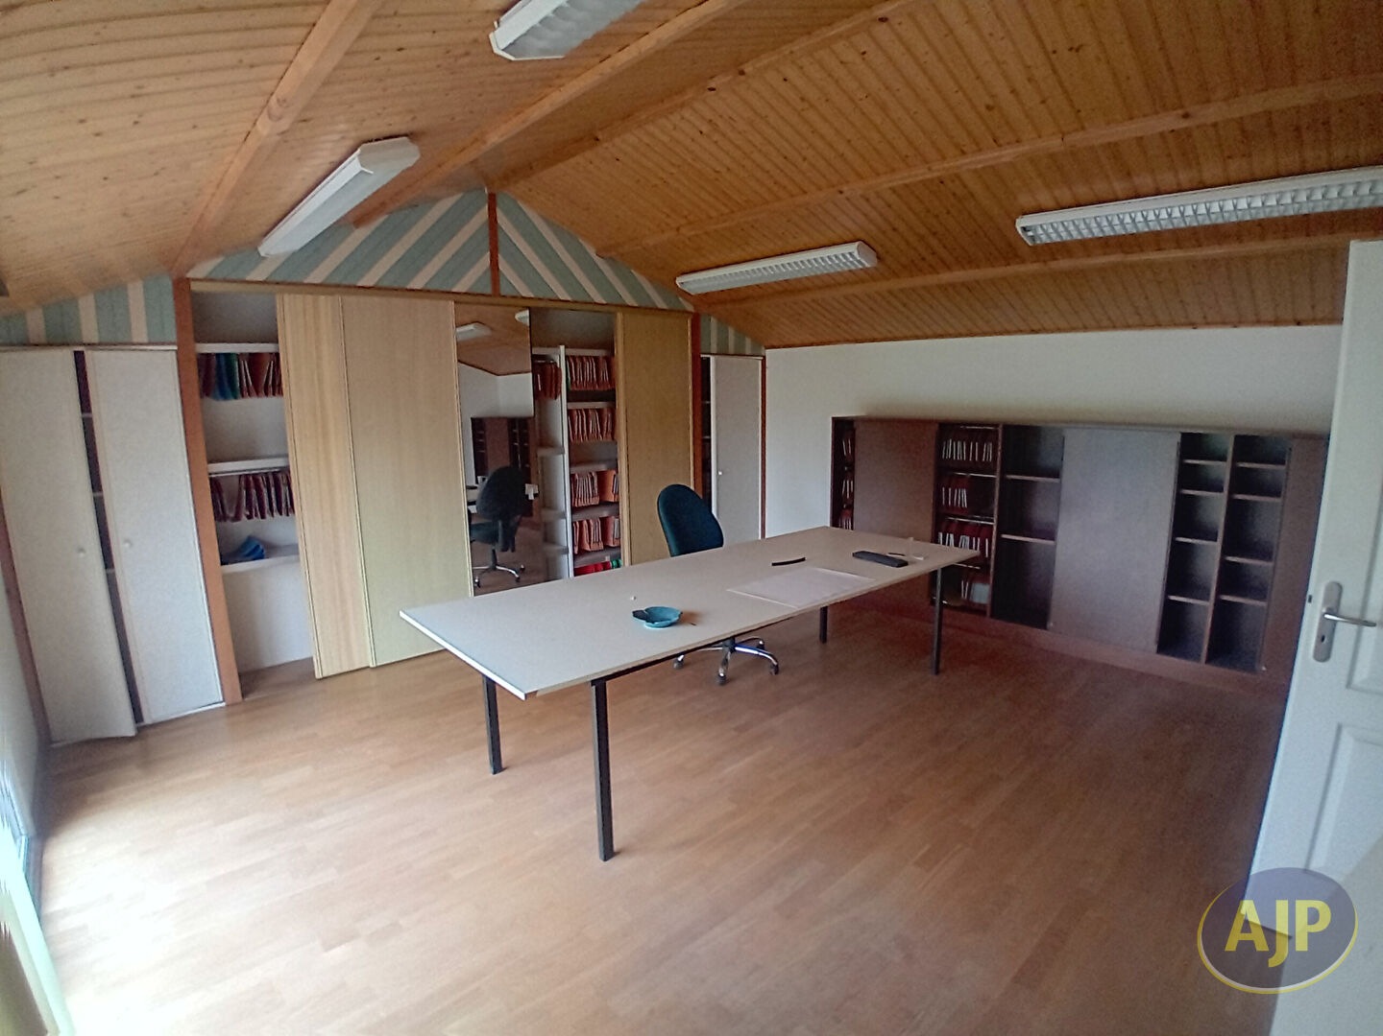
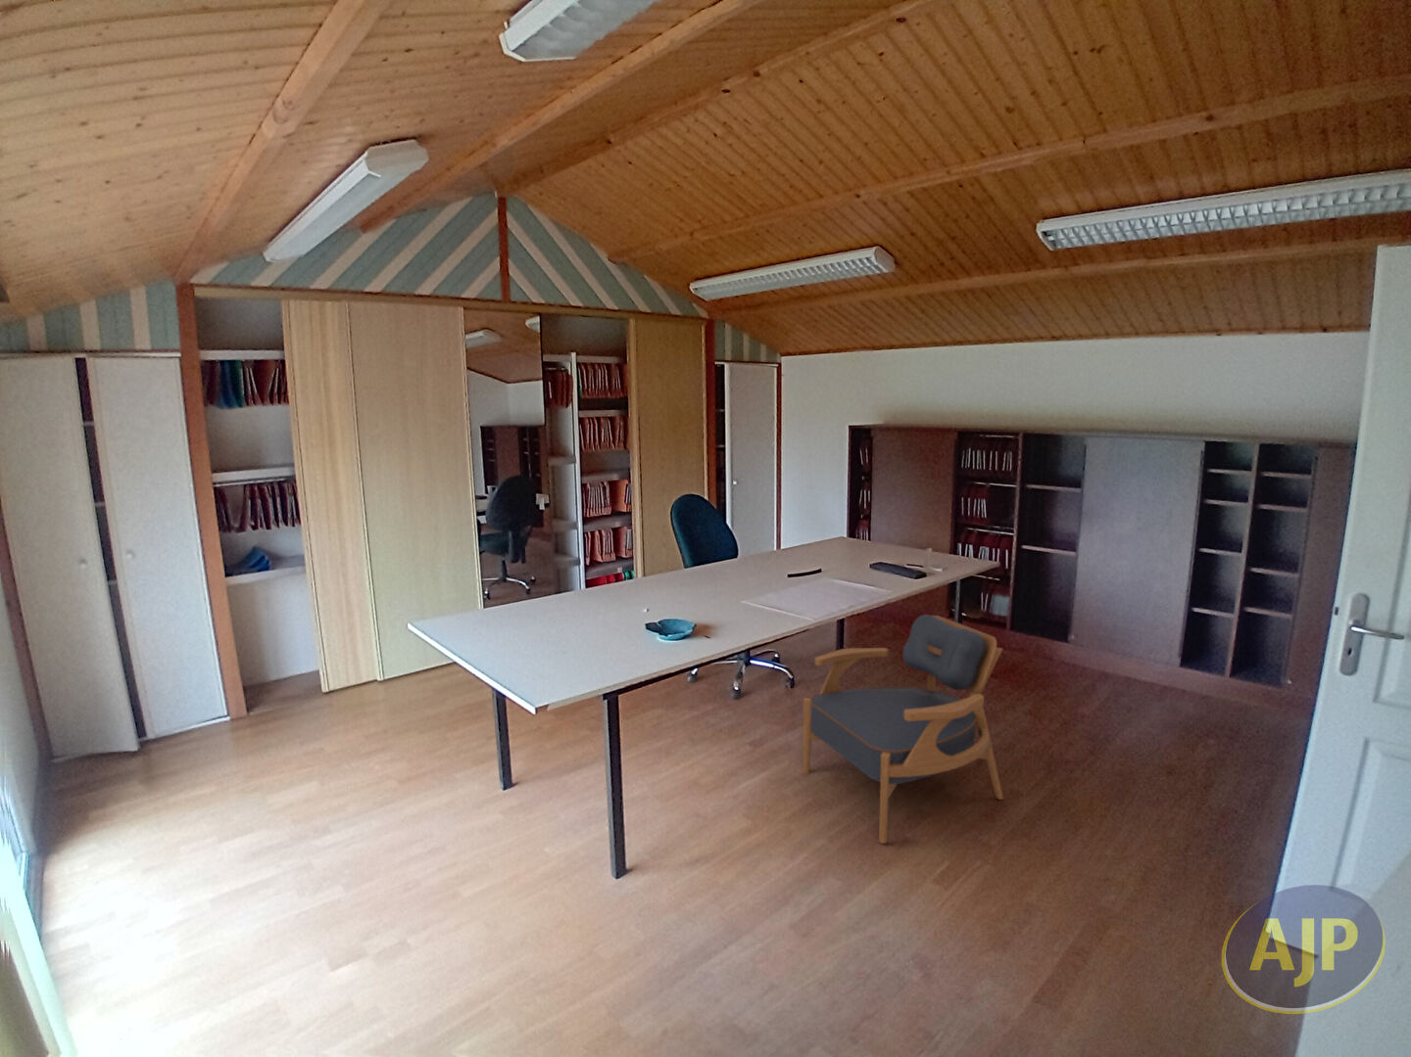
+ armchair (907, 709)
